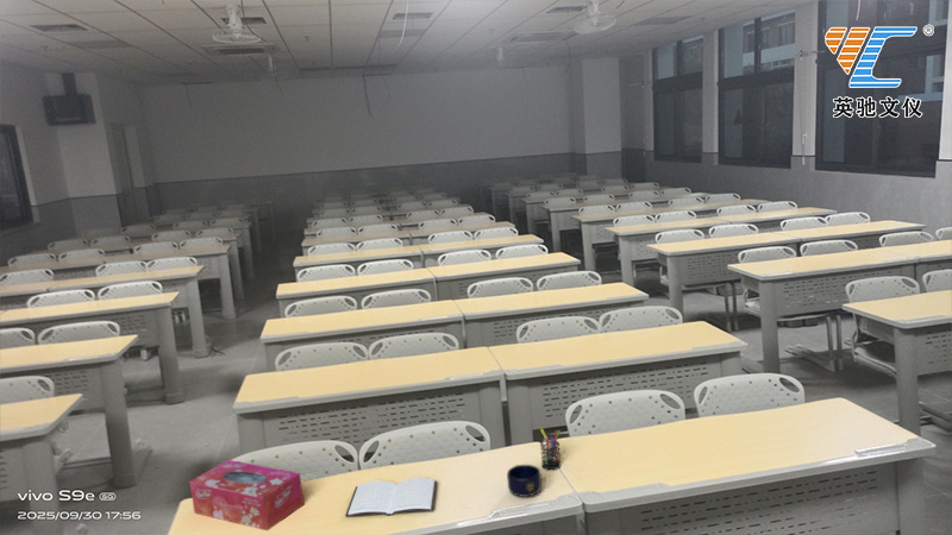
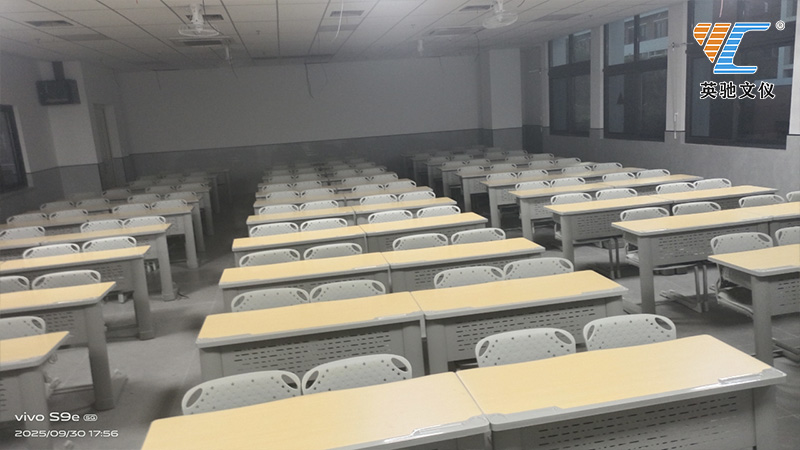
- pen holder (552, 446)
- tissue box (246, 492)
- book (393, 496)
- mug (522, 480)
